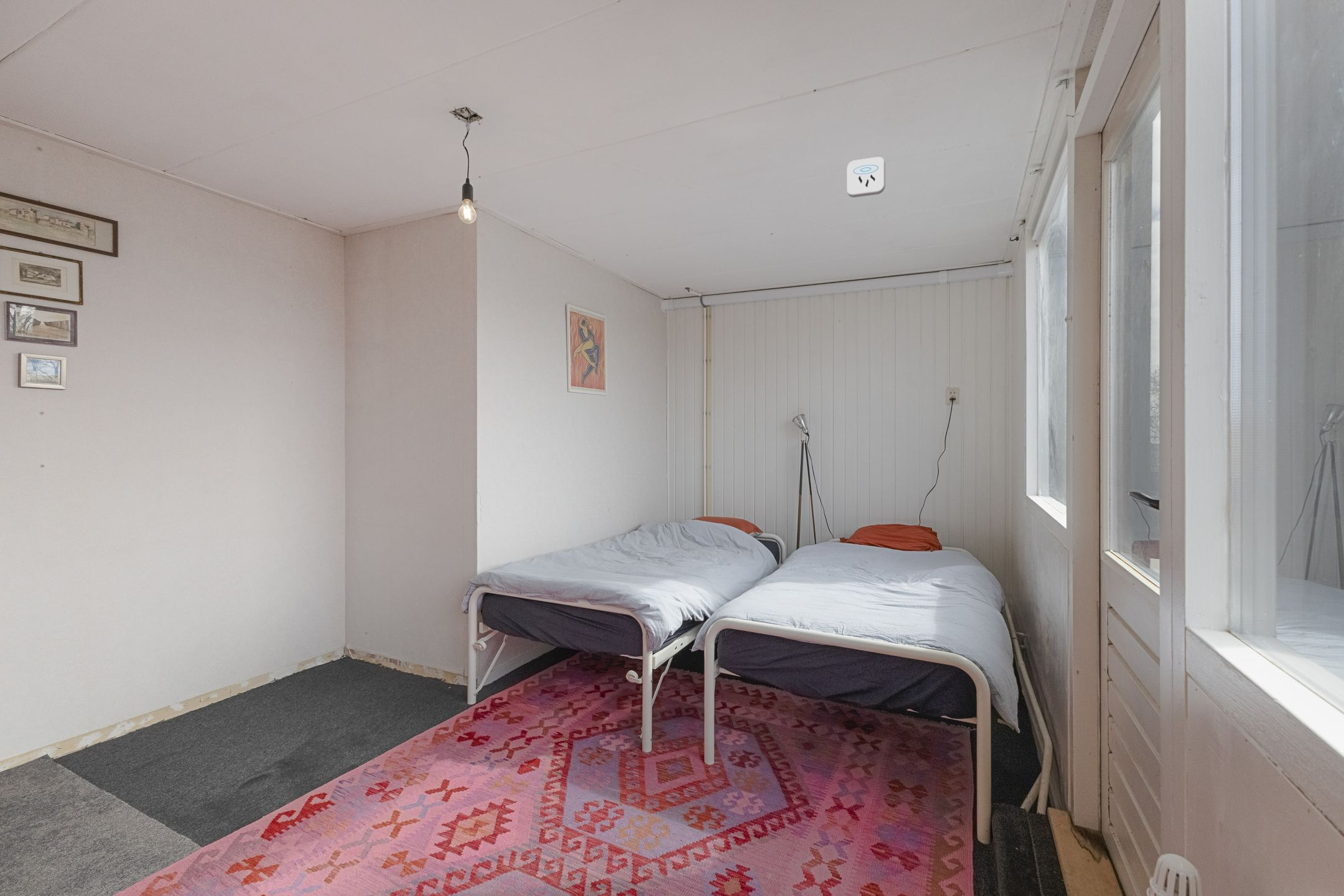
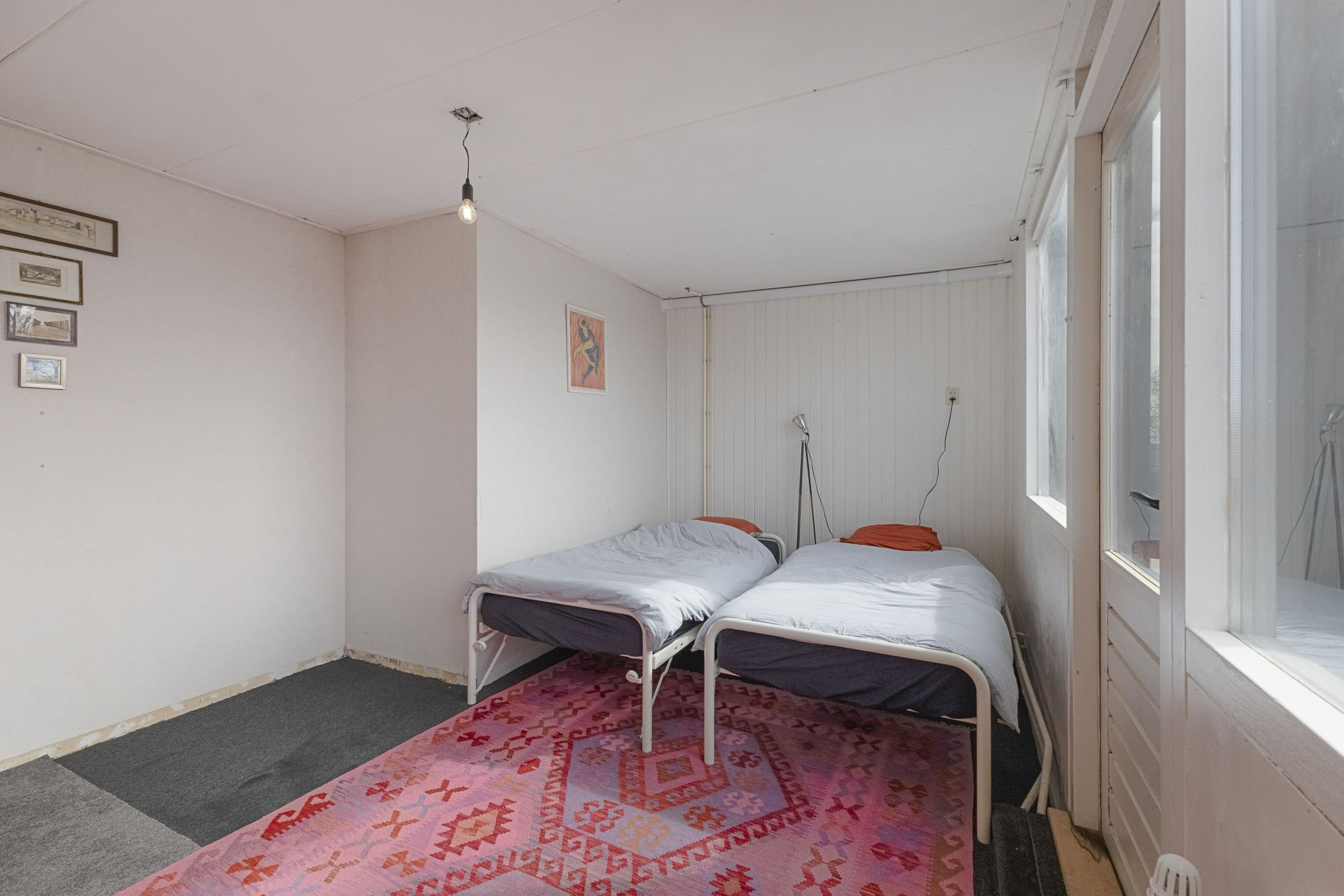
- smoke detector (866, 177)
